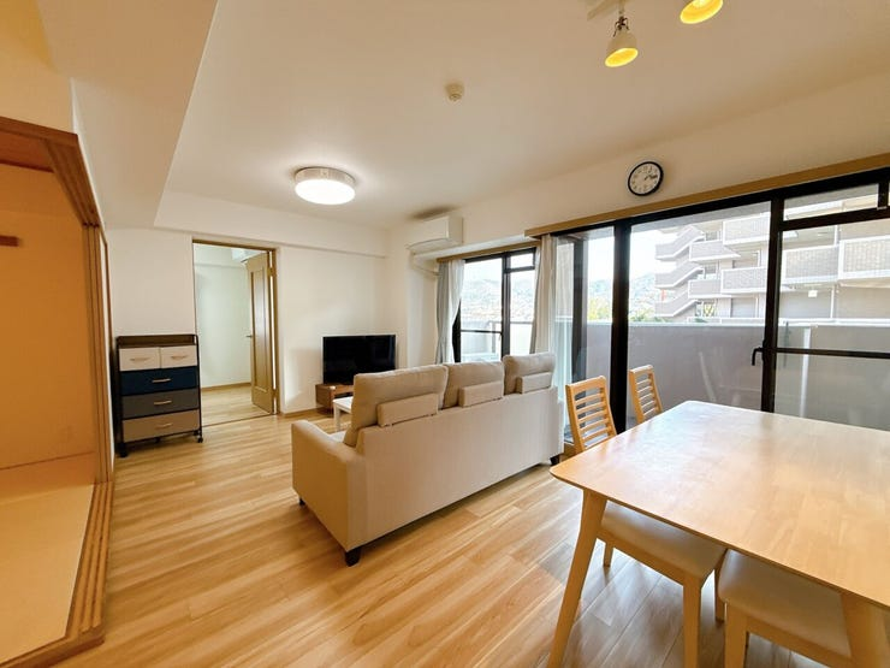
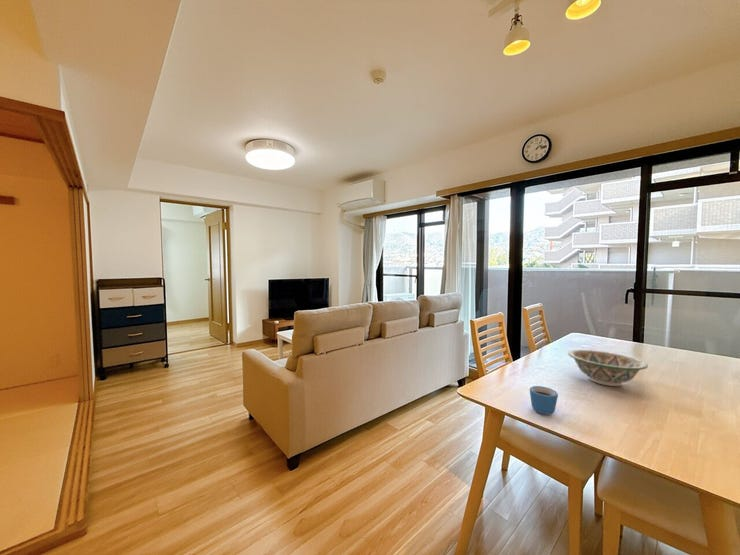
+ decorative bowl (604, 369)
+ mug (545, 400)
